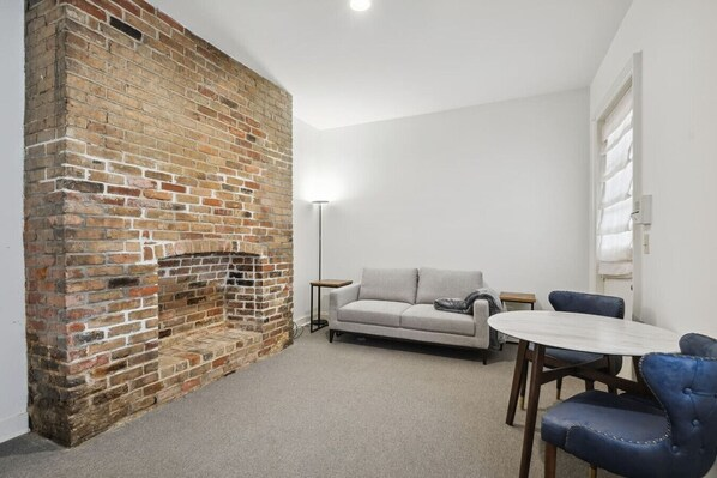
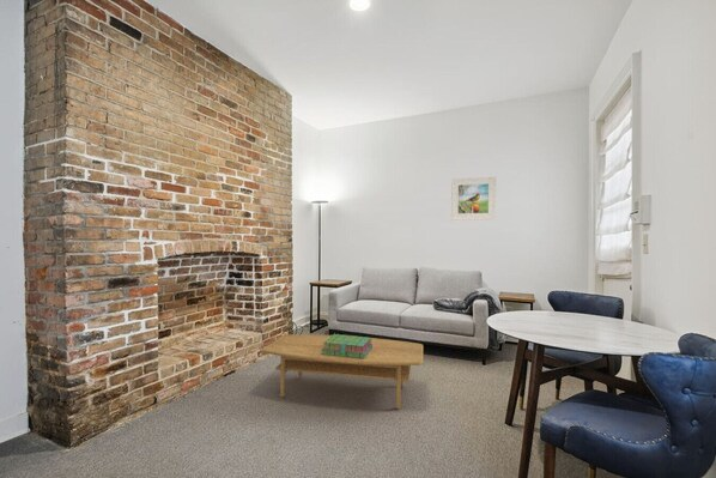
+ stack of books (347, 345)
+ coffee table (344, 369)
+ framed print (473, 199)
